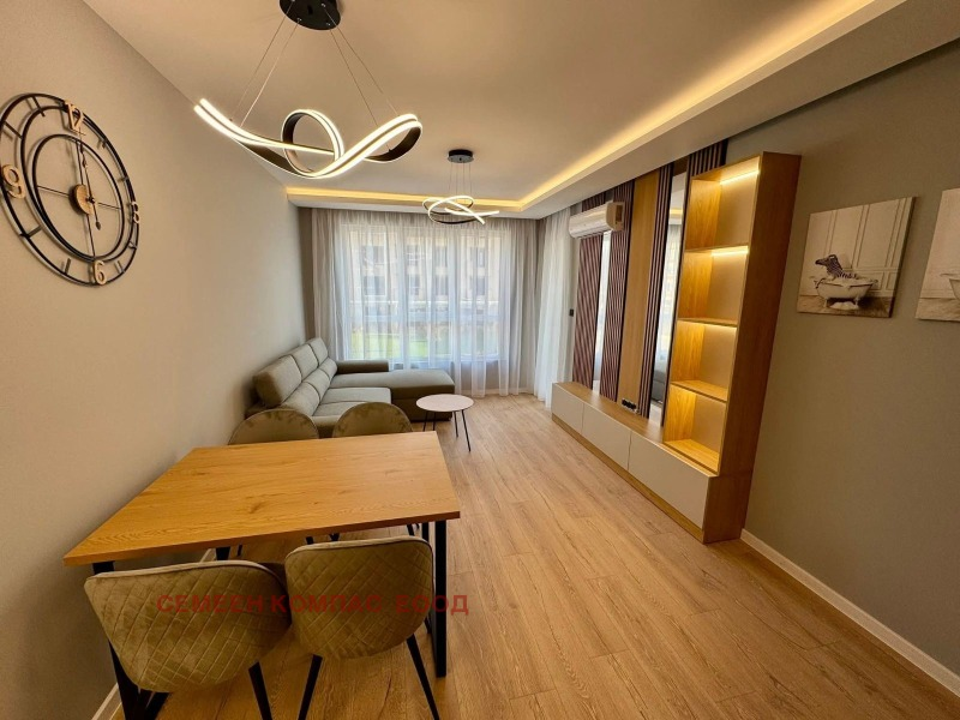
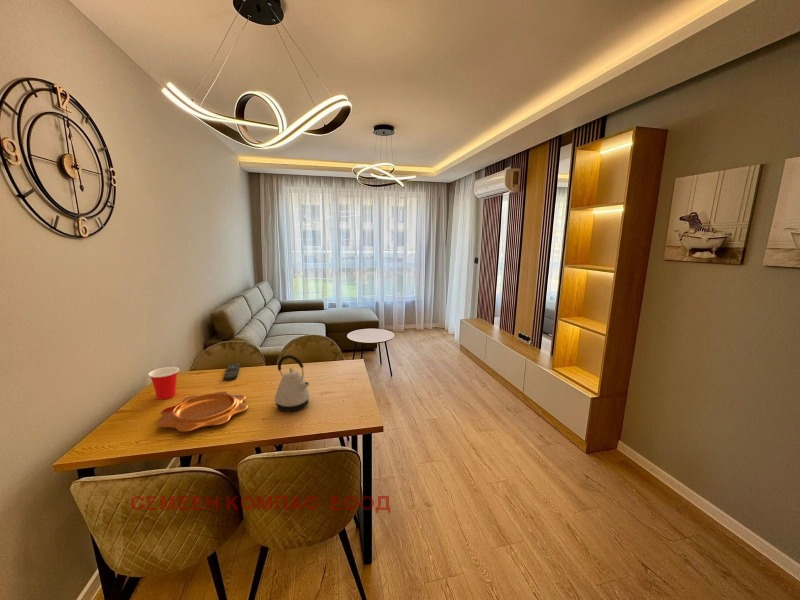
+ decorative bowl (205, 408)
+ remote control (232, 371)
+ cup (165, 383)
+ kettle (292, 380)
